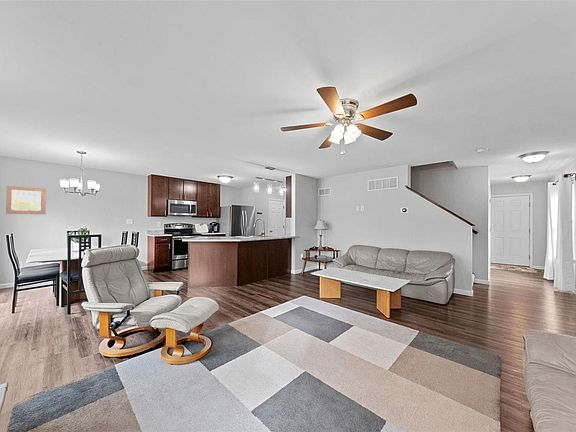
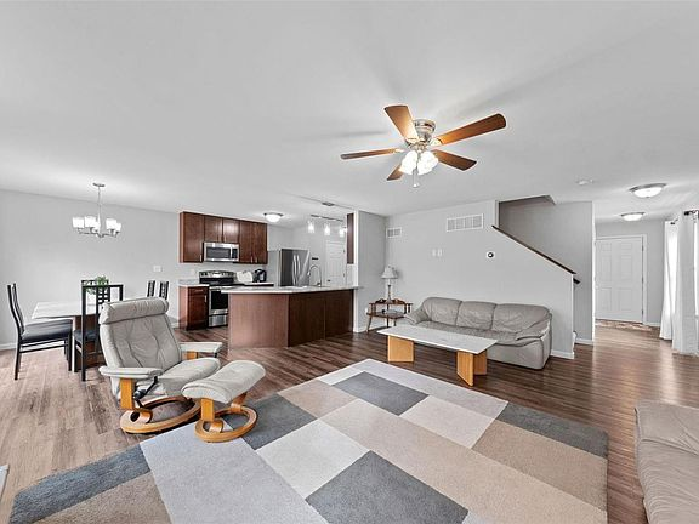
- wall art (26, 200)
